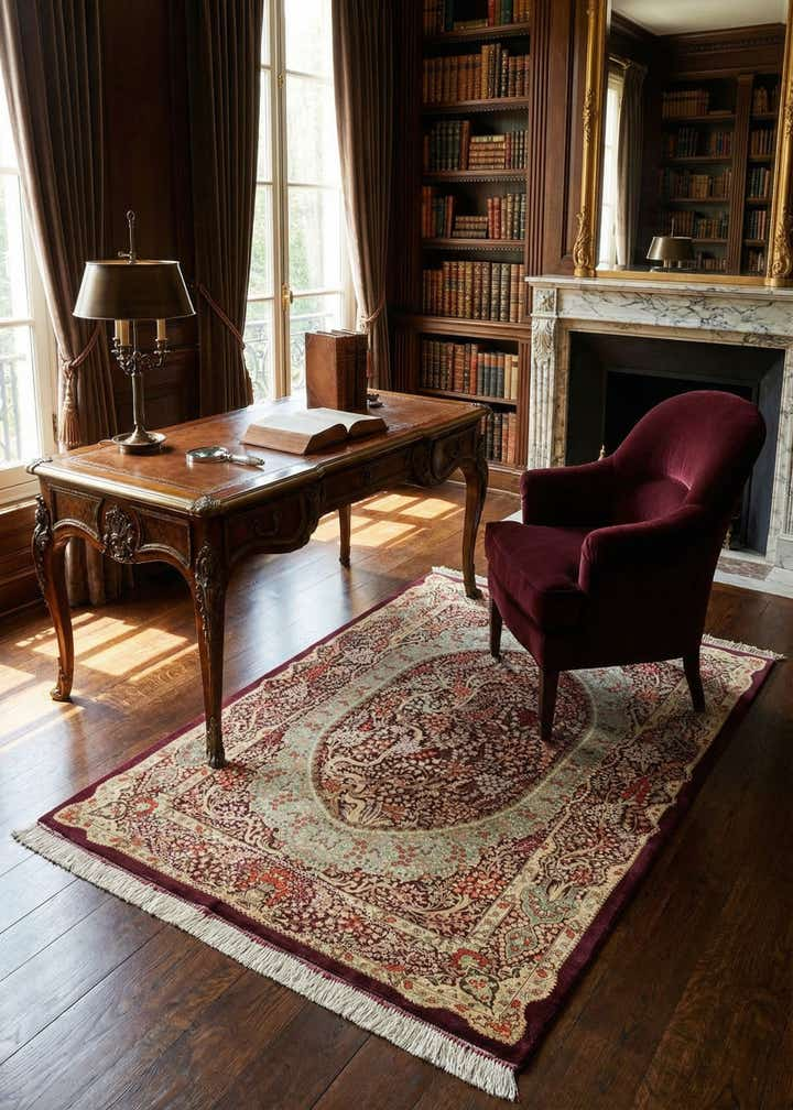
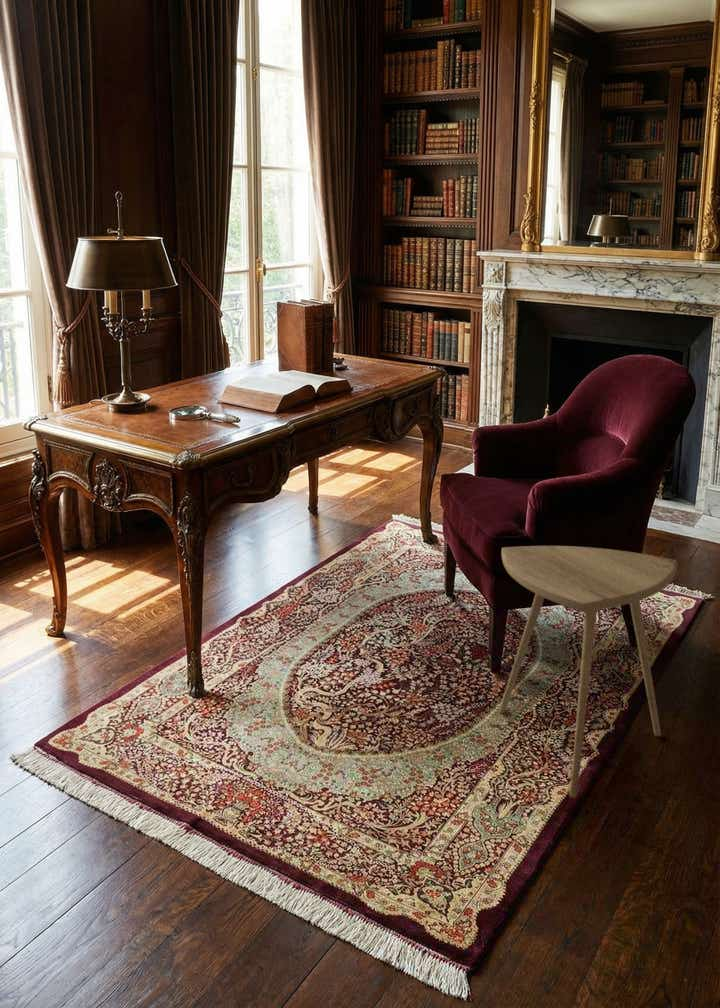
+ side table (581, 659)
